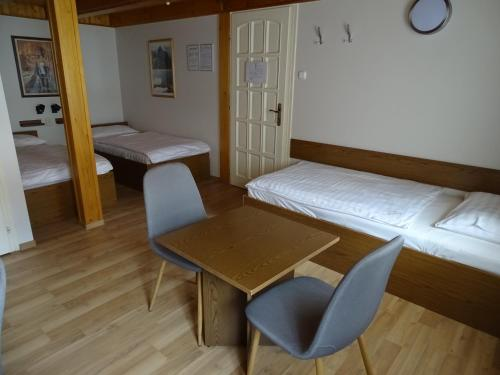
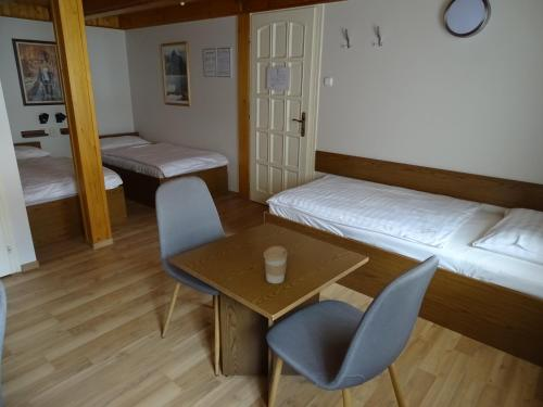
+ coffee cup (275, 264)
